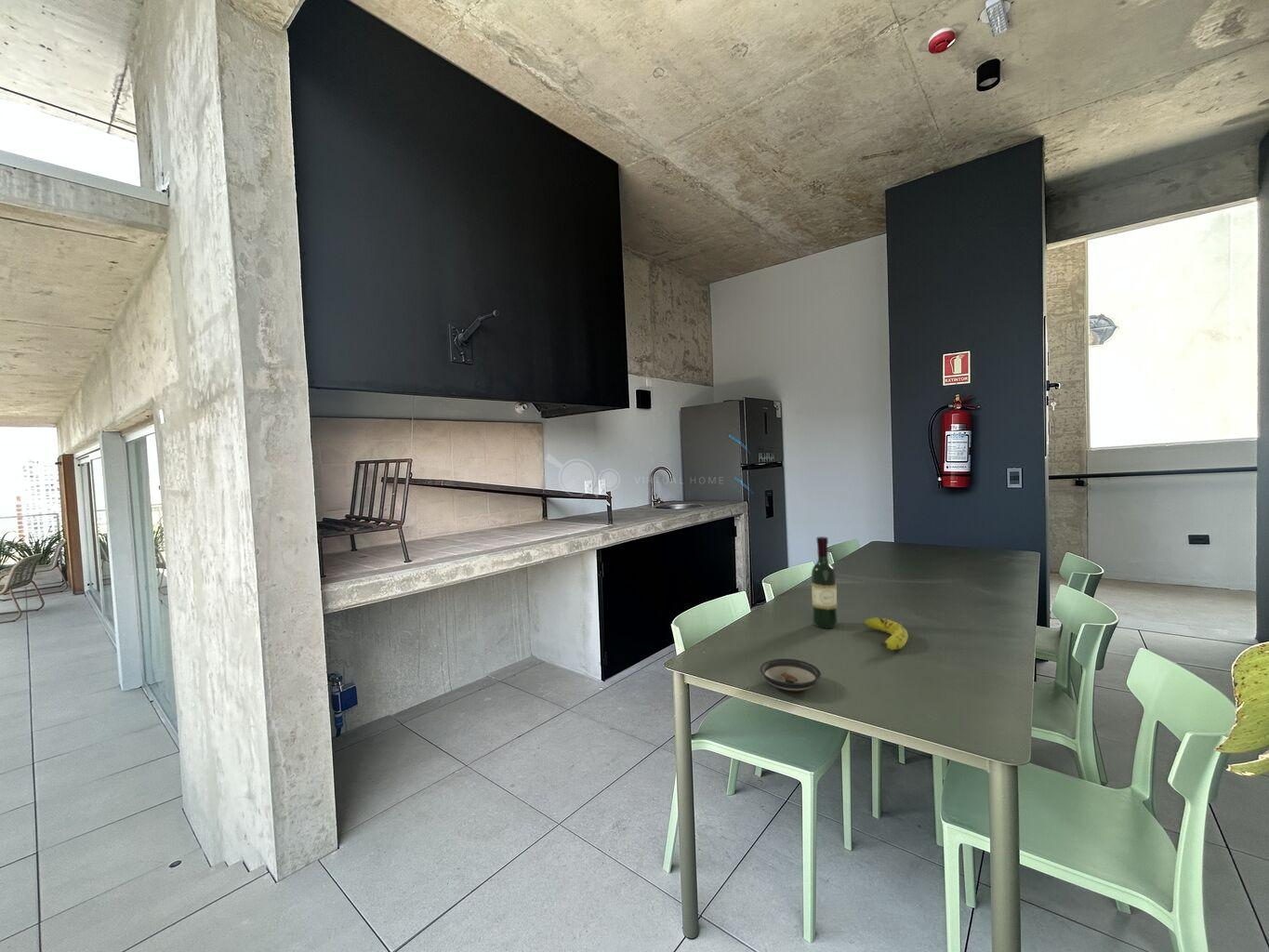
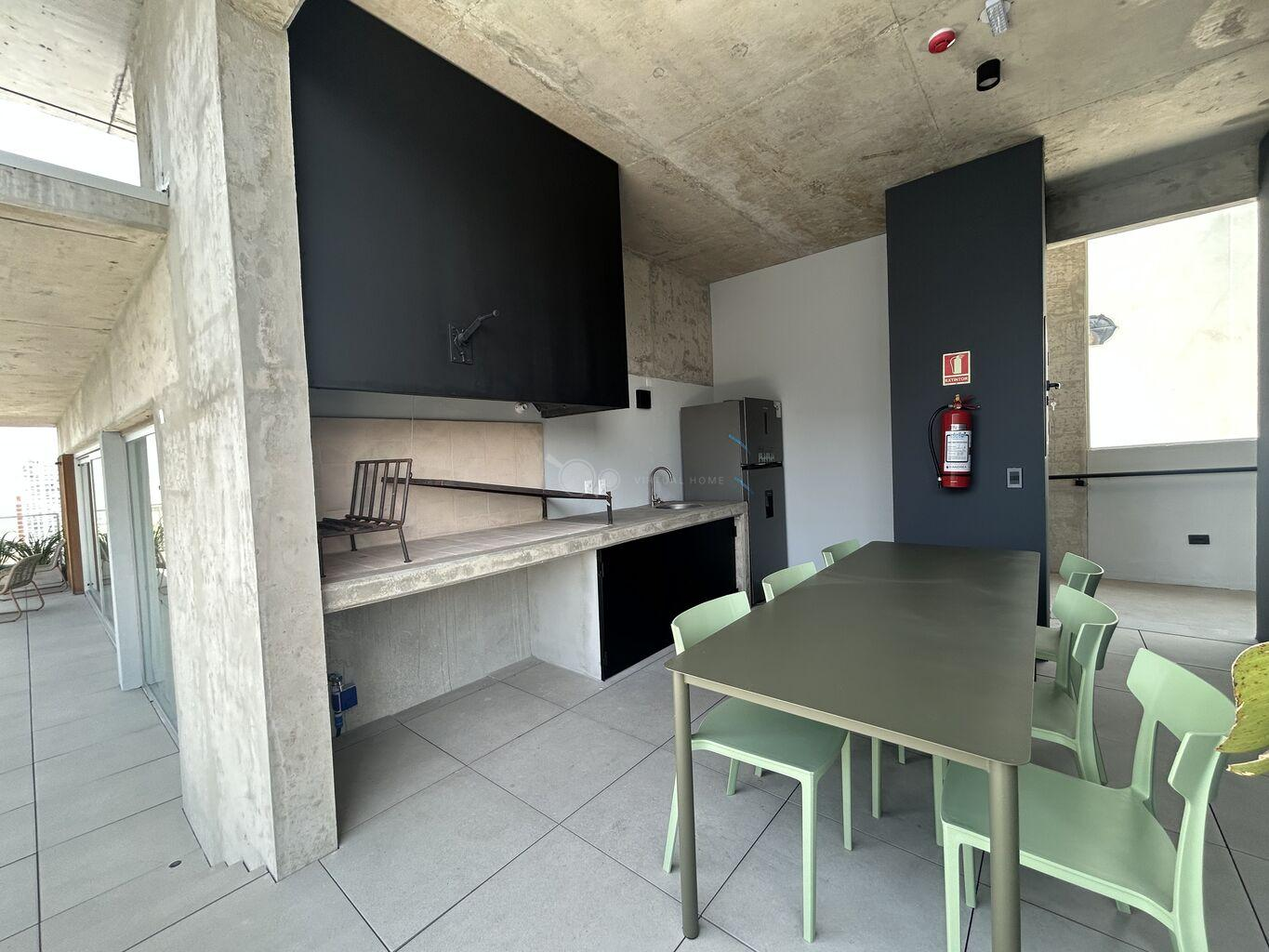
- fruit (881, 630)
- wine bottle (823, 581)
- saucer (790, 677)
